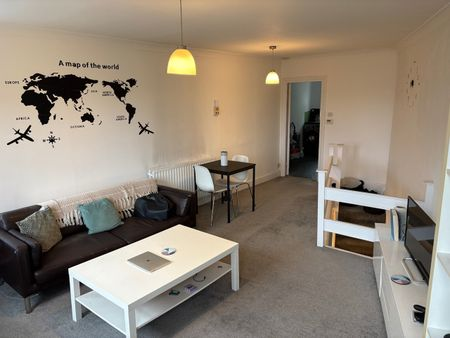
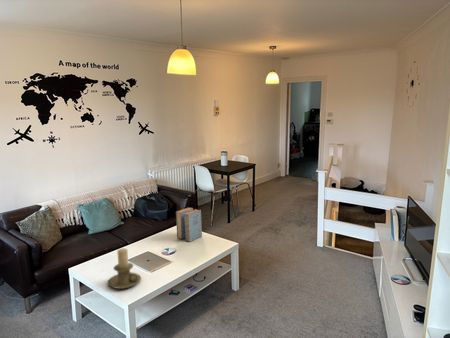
+ book (189, 224)
+ candle holder (123, 266)
